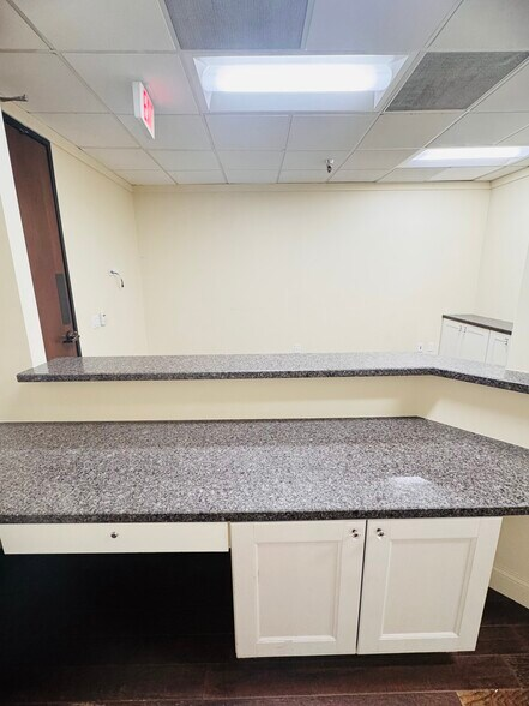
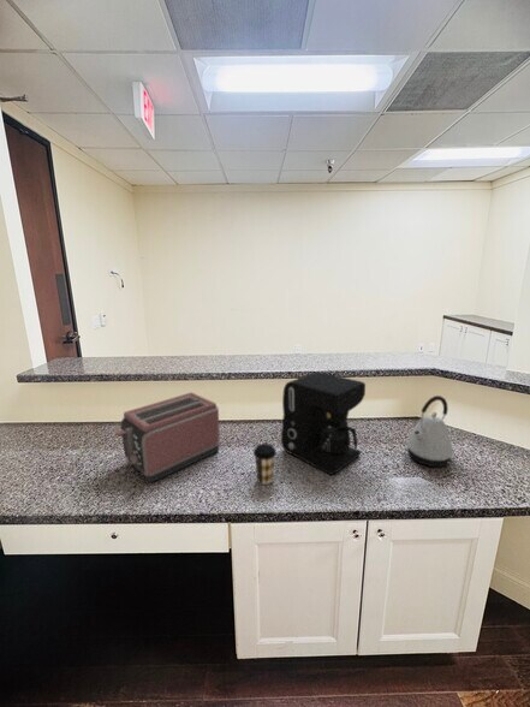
+ coffee cup (264, 464)
+ toaster (167, 434)
+ coffee maker (323, 418)
+ kettle (430, 428)
